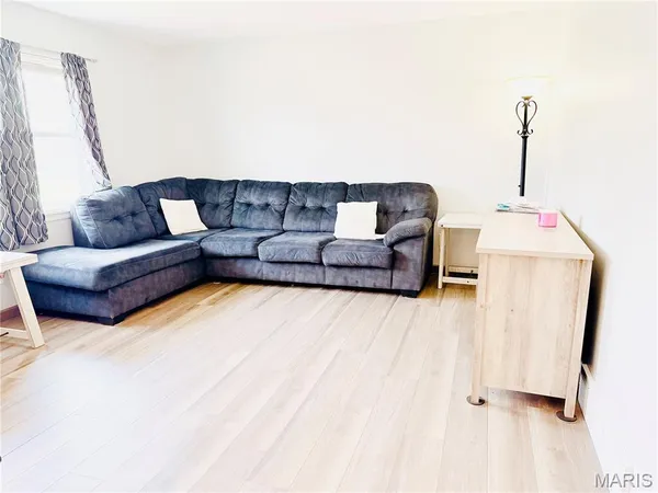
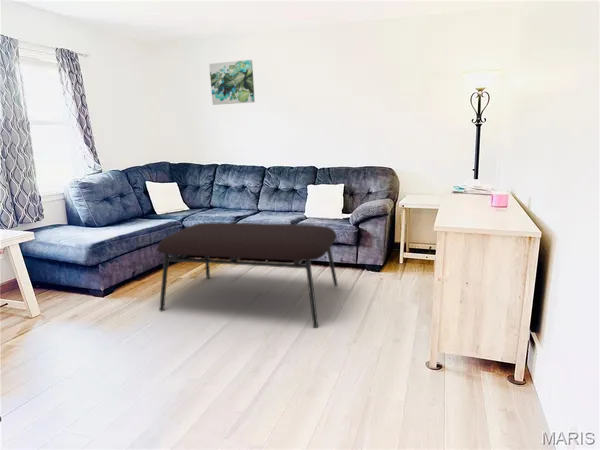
+ wall art (231, 83)
+ coffee table (251, 265)
